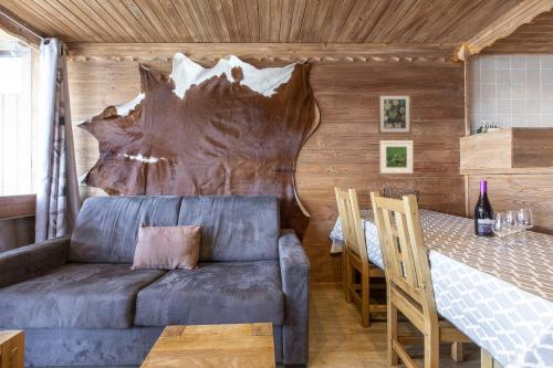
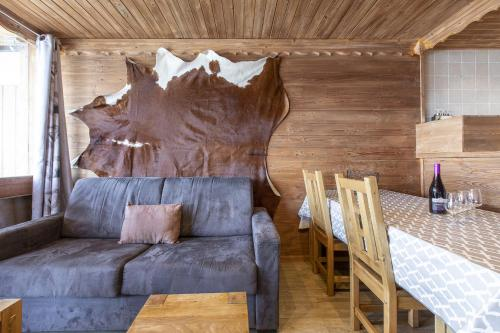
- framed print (396, 157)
- wall art (395, 113)
